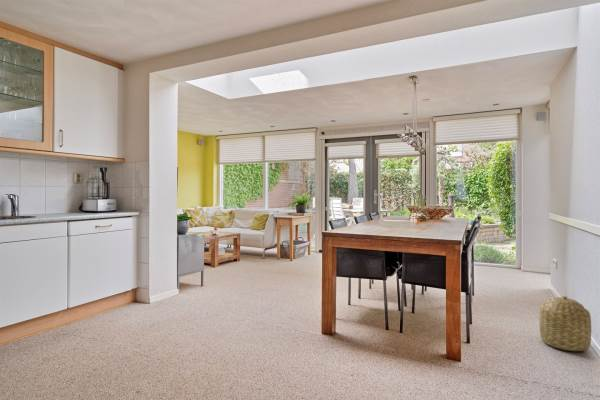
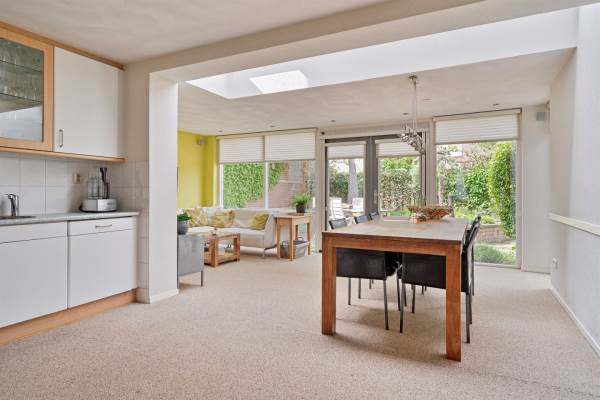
- basket (564, 320)
